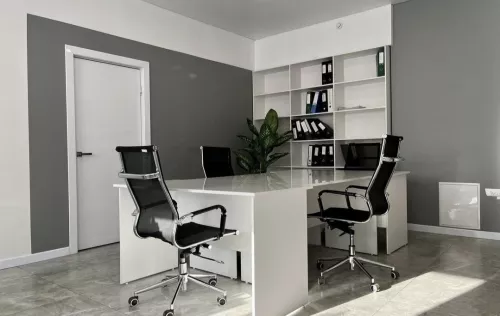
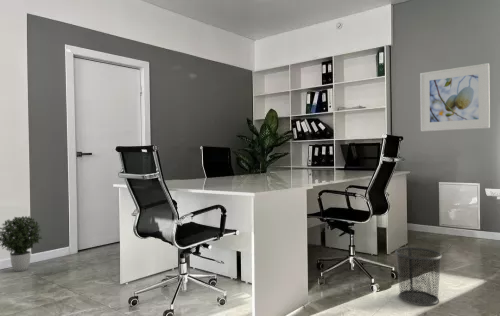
+ potted plant (21, 242)
+ waste bin (417, 275)
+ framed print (453, 99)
